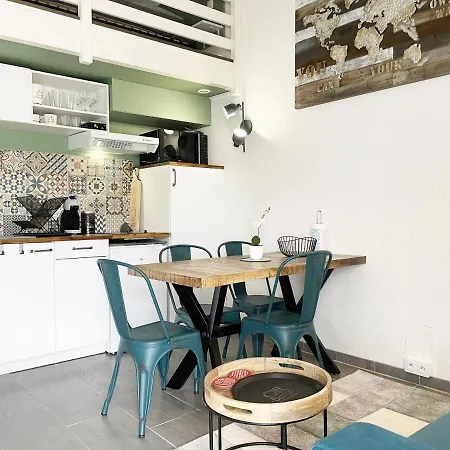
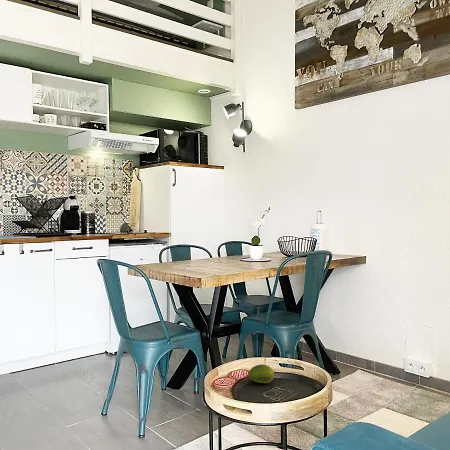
+ fruit (261, 373)
